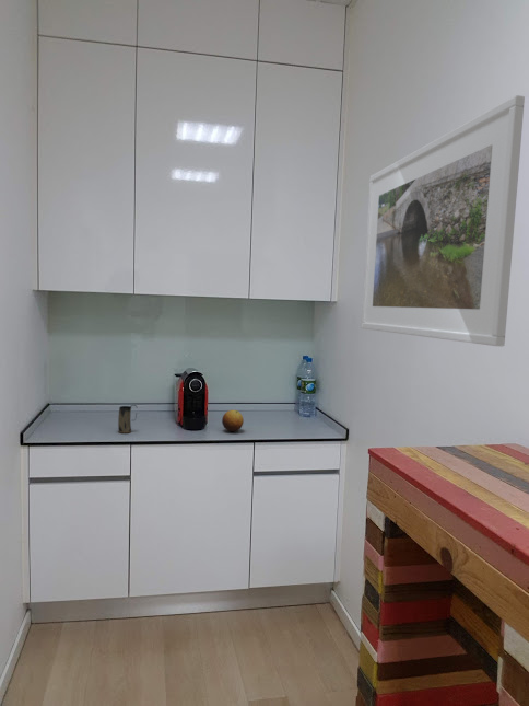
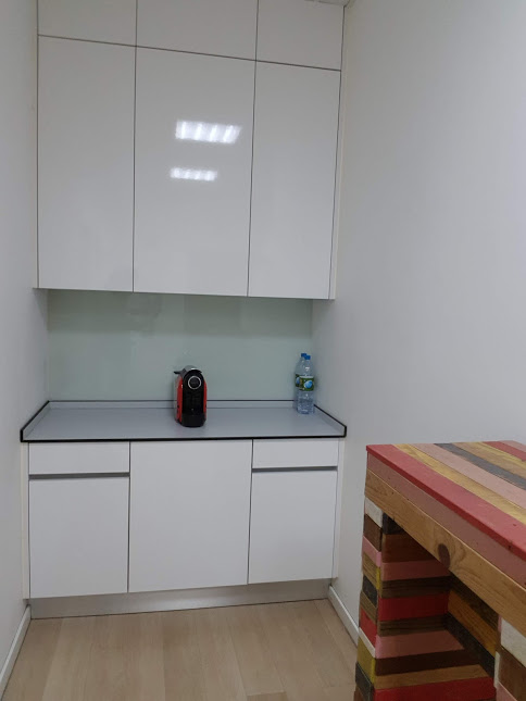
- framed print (421, 242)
- fruit (232, 420)
- mug (127, 418)
